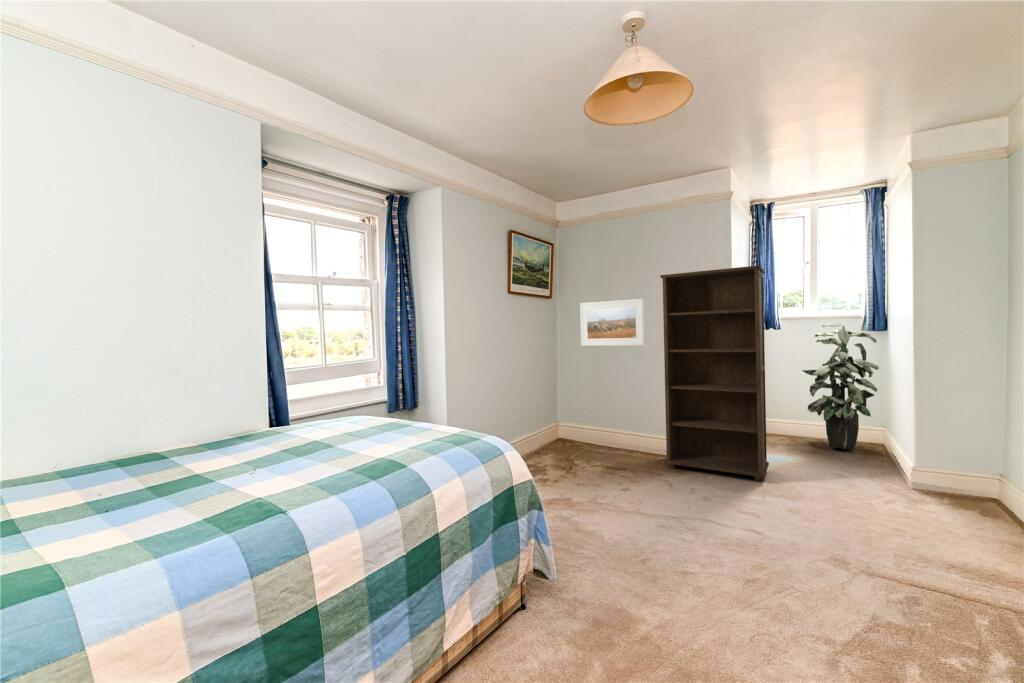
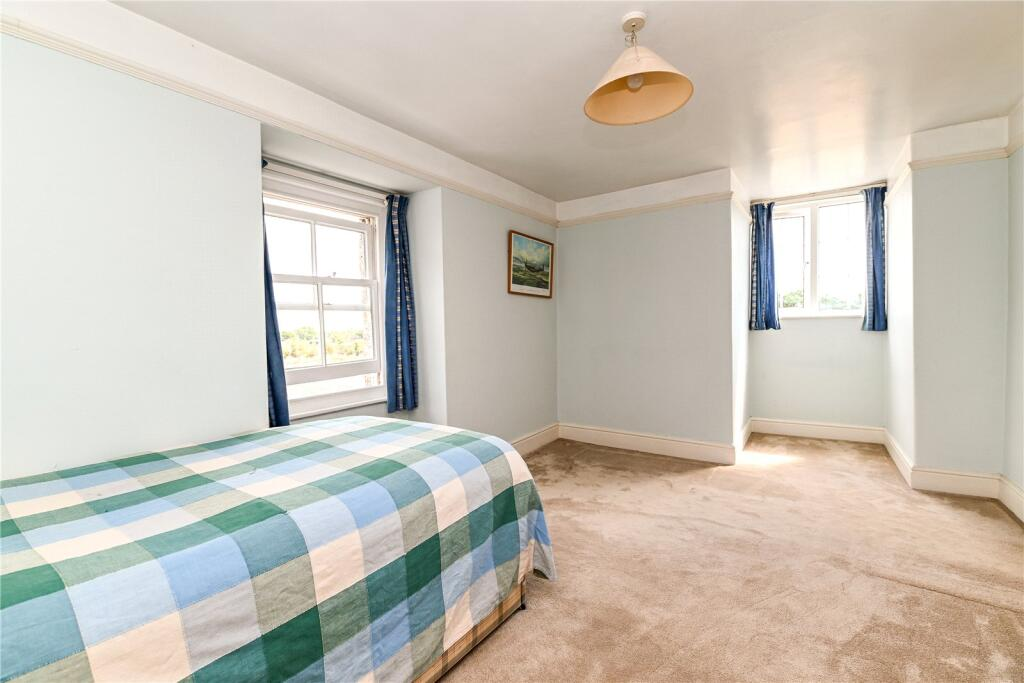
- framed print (610, 323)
- indoor plant (838, 385)
- bookcase (713, 371)
